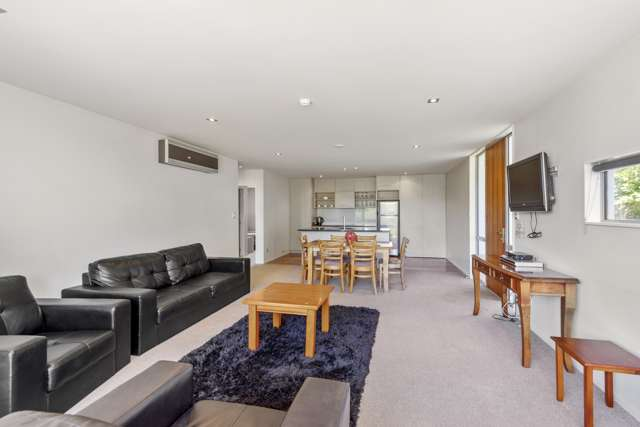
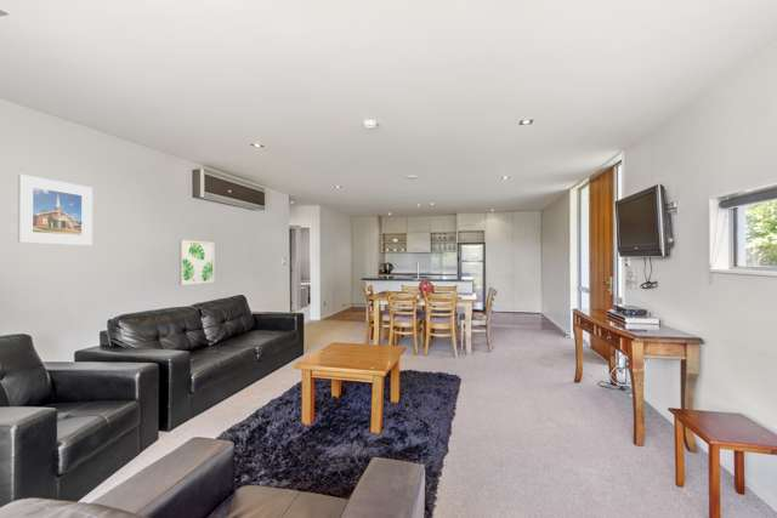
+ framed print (57, 212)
+ wall art (197, 262)
